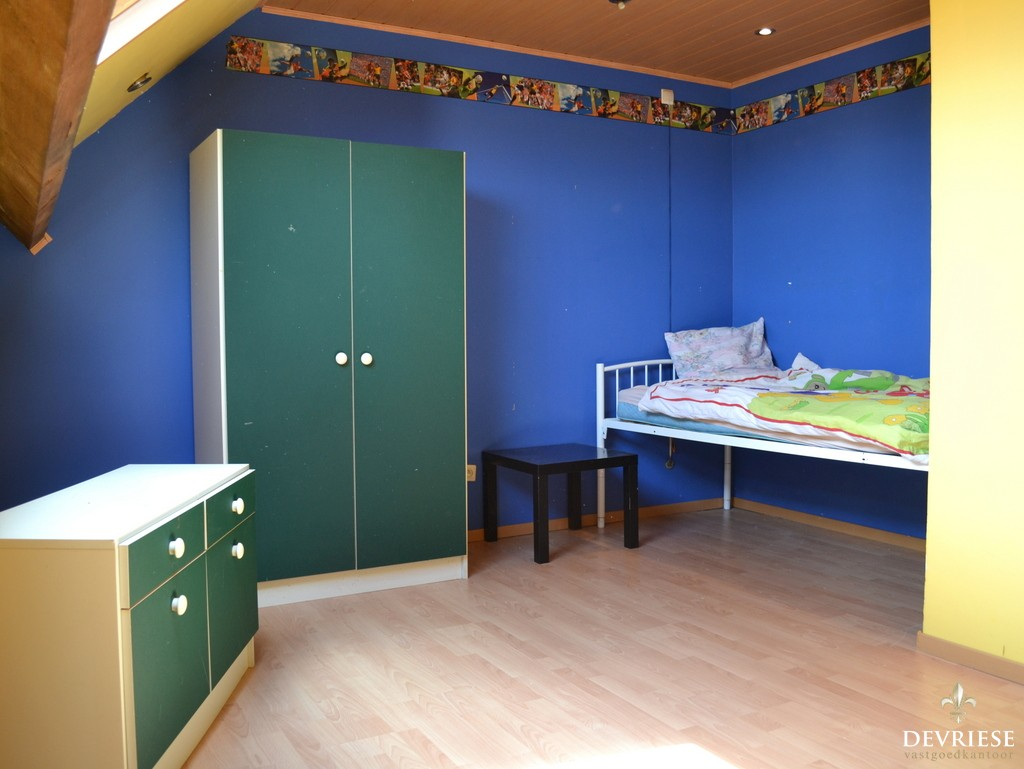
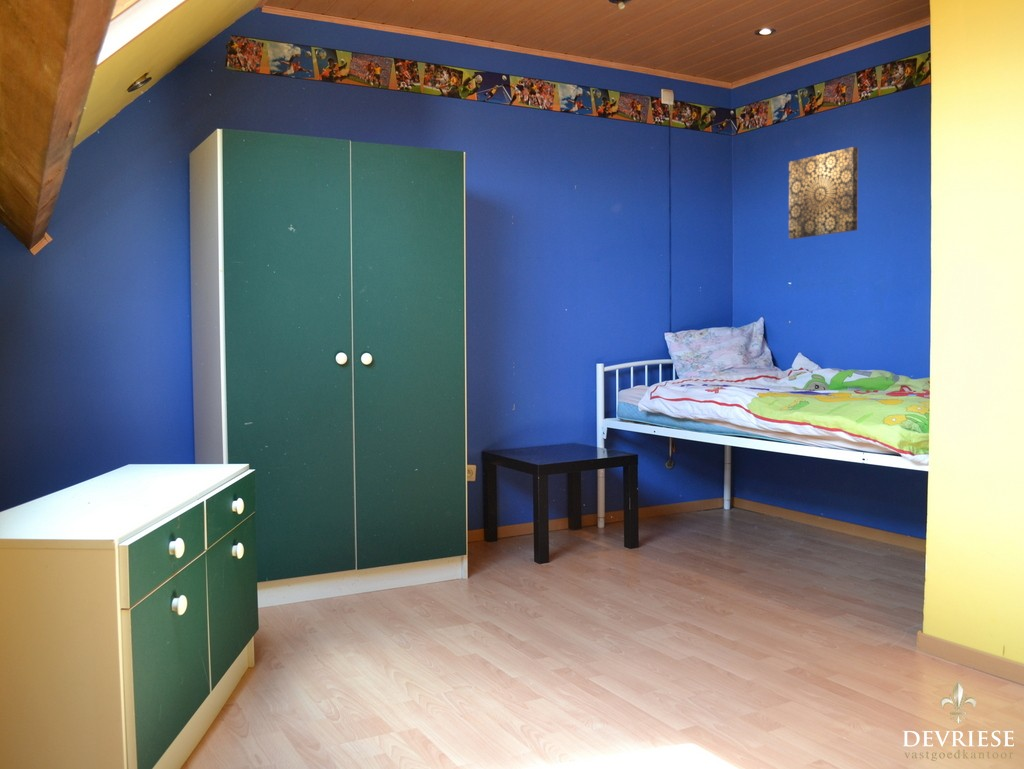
+ wall art (822, 194)
